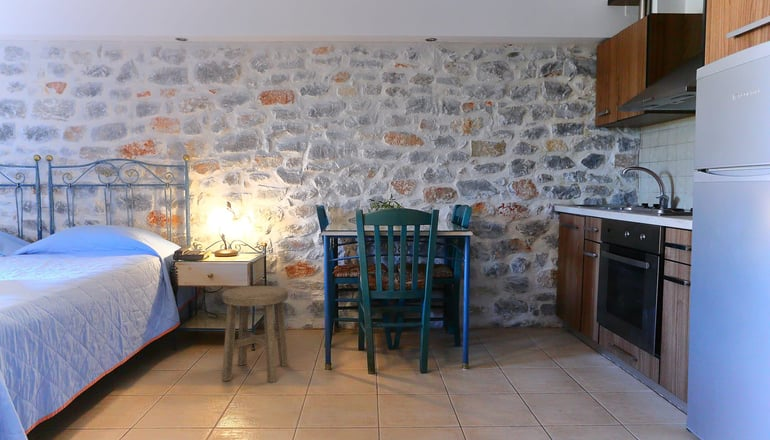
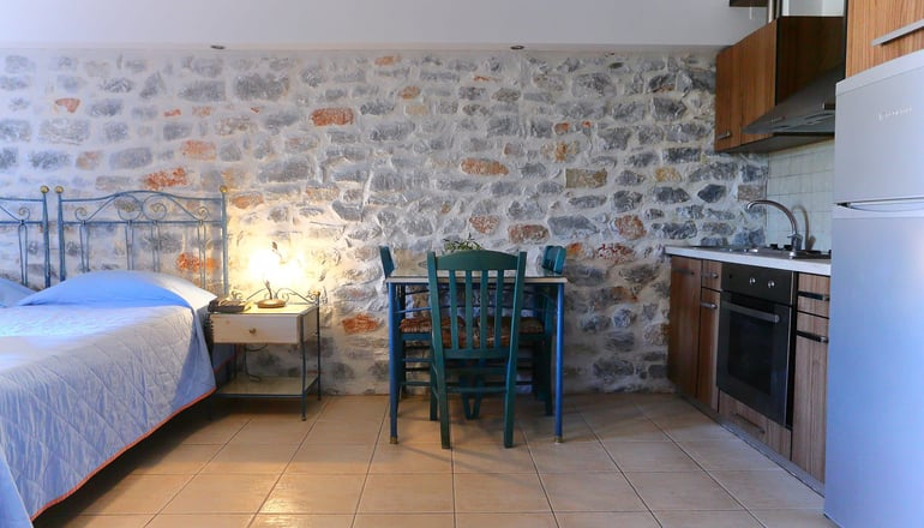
- stool (255, 335)
